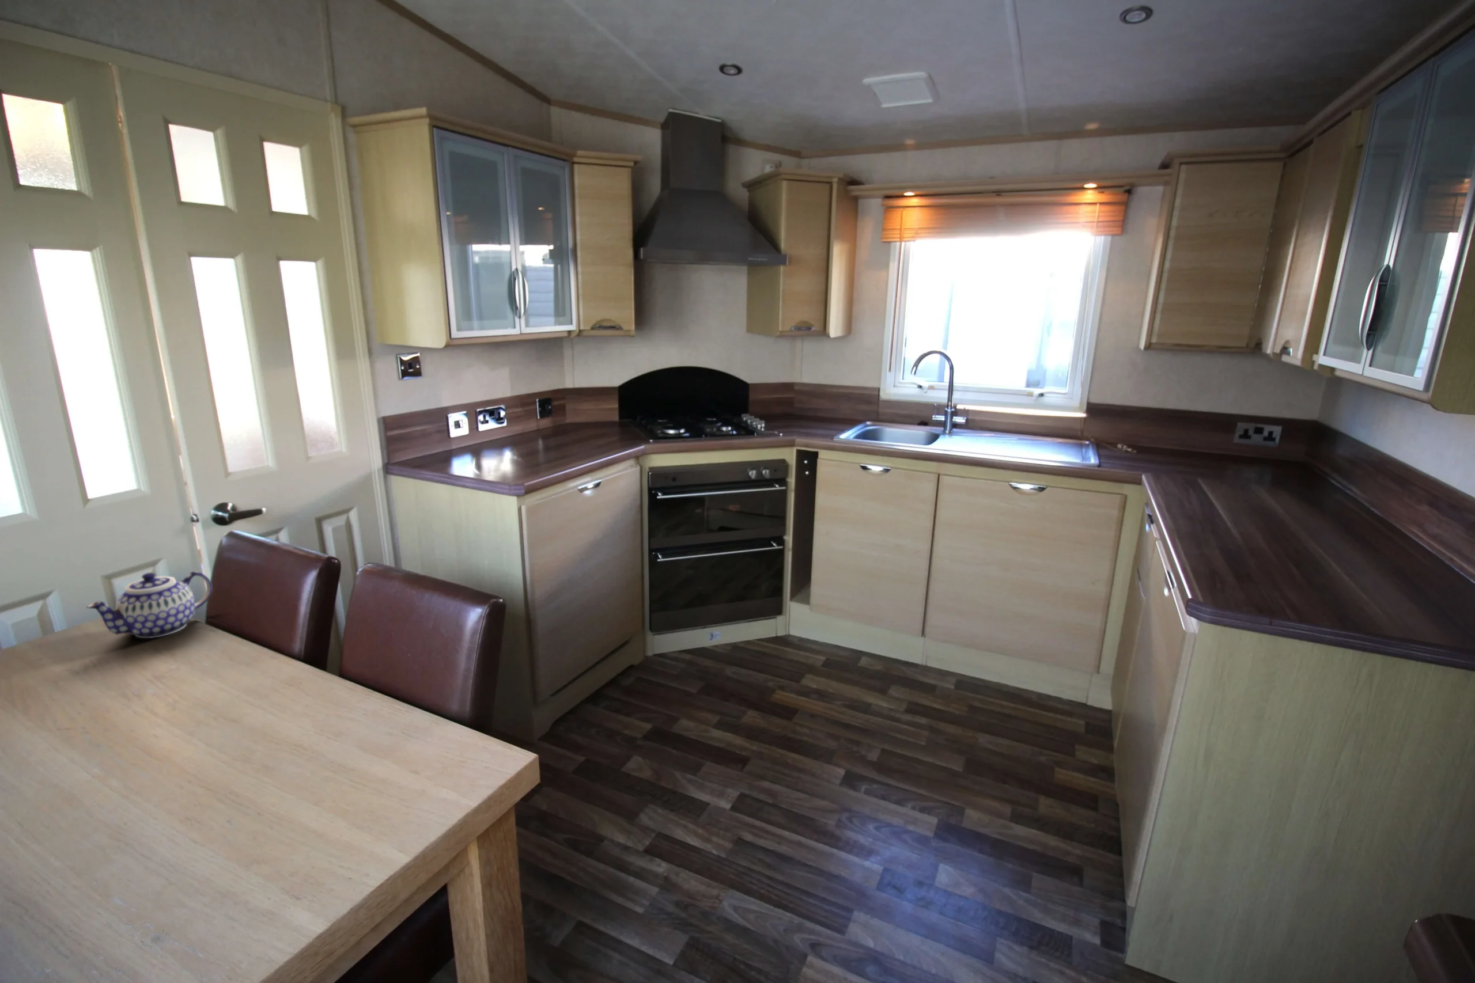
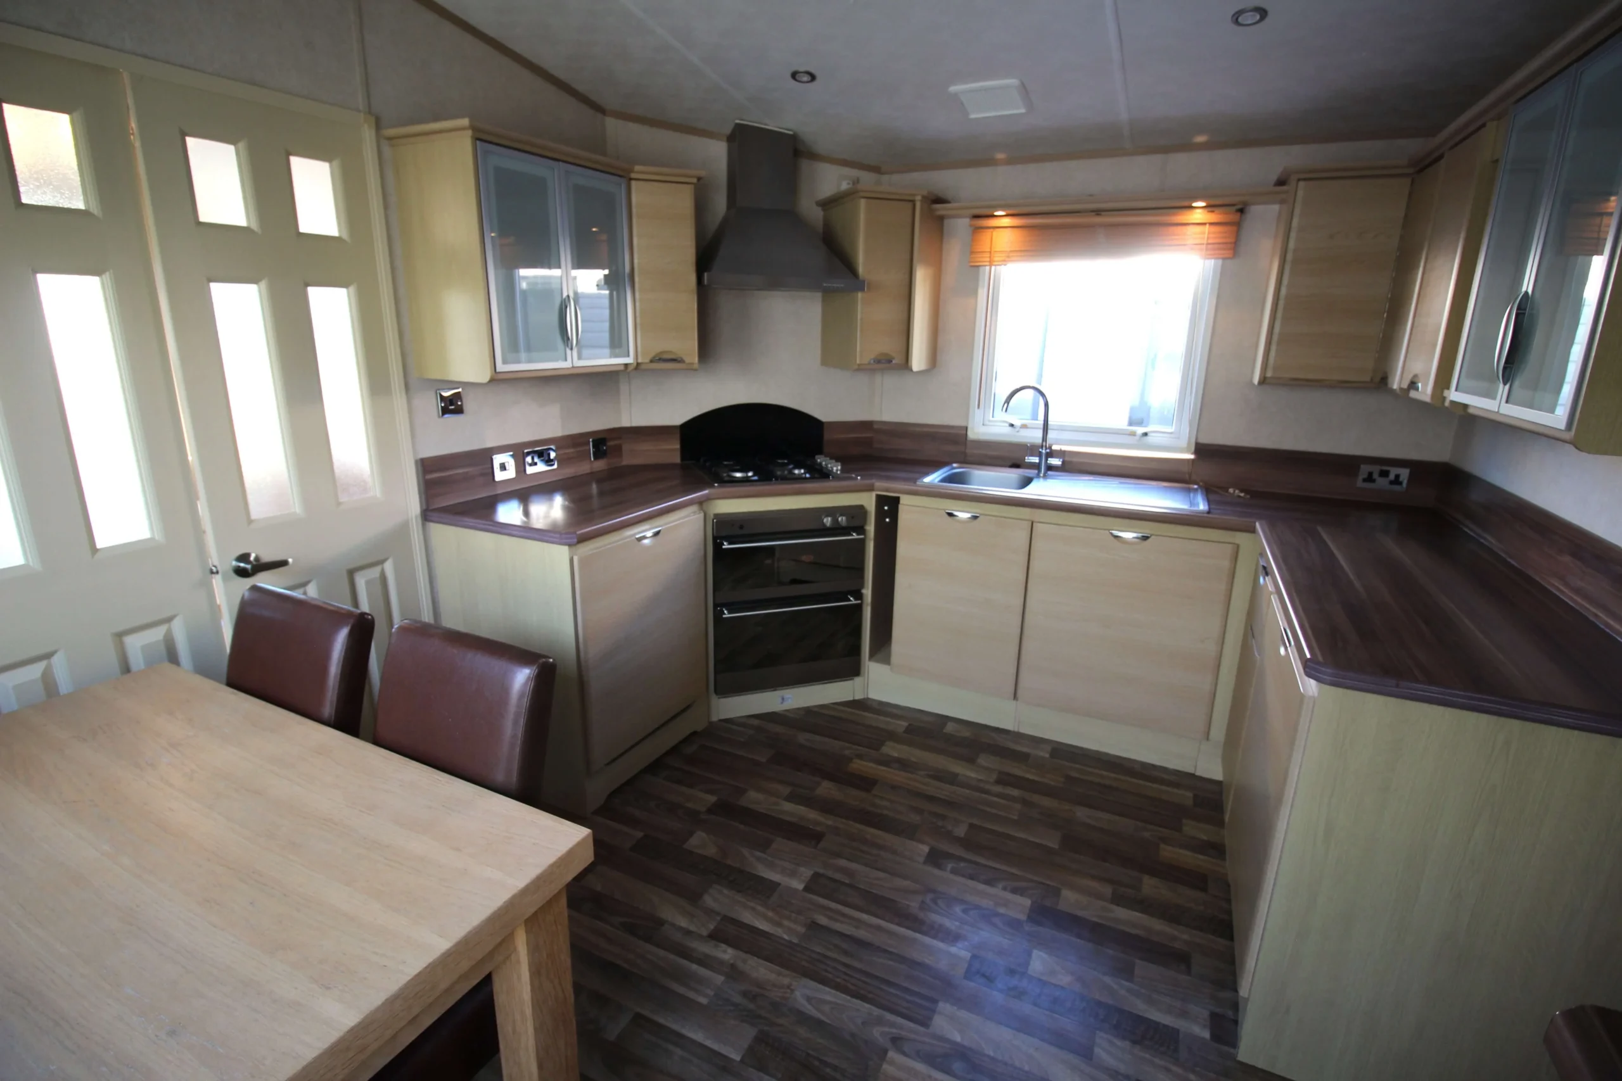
- teapot (155, 601)
